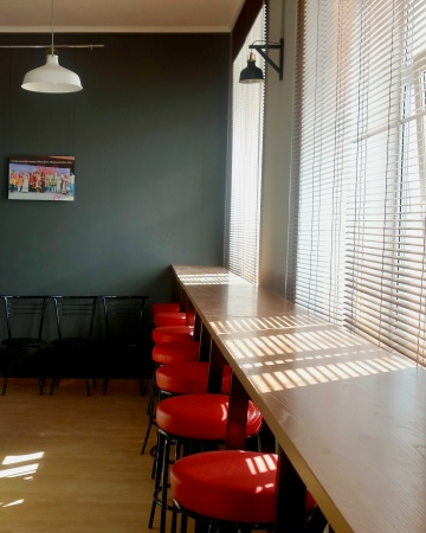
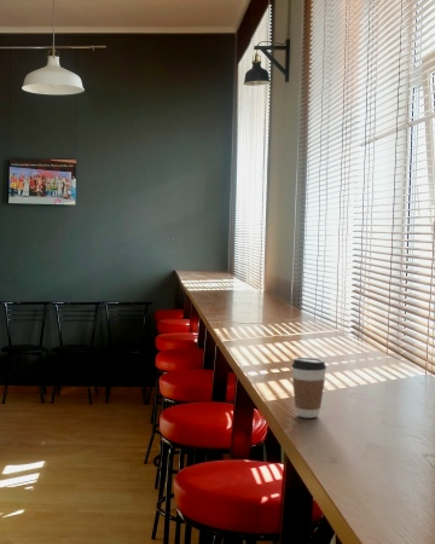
+ coffee cup (308, 387)
